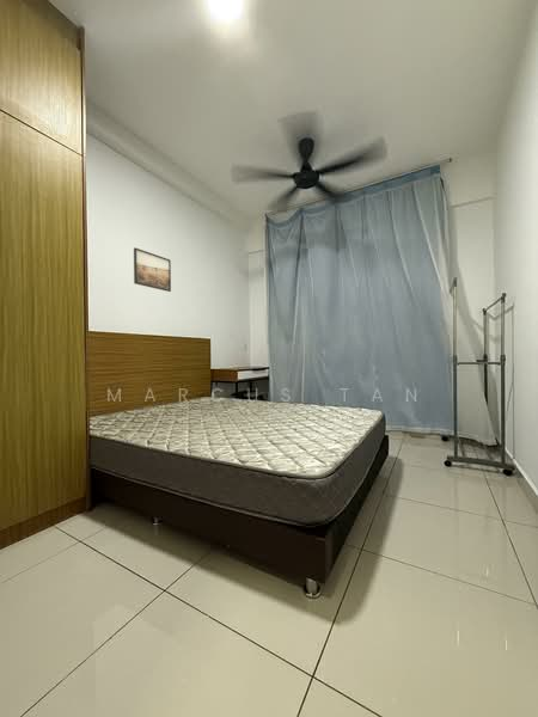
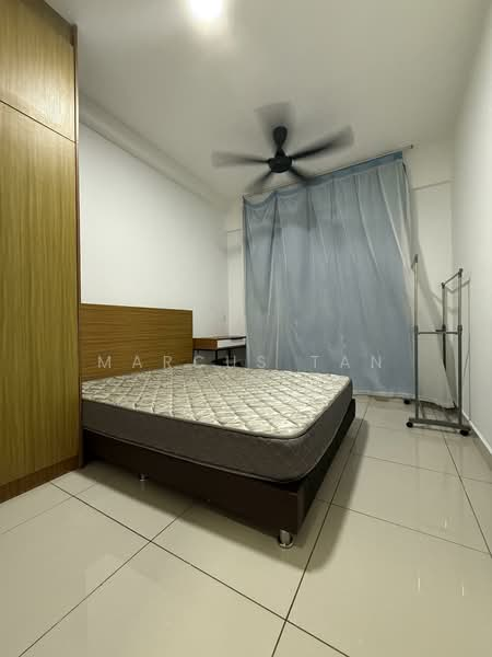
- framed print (153, 270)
